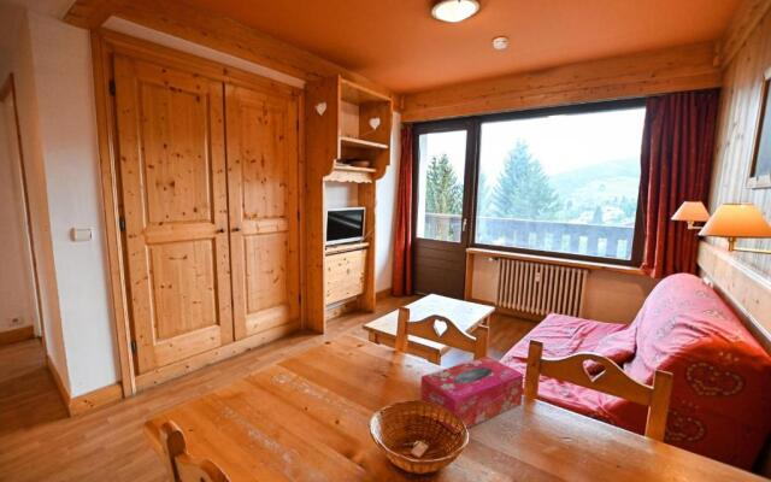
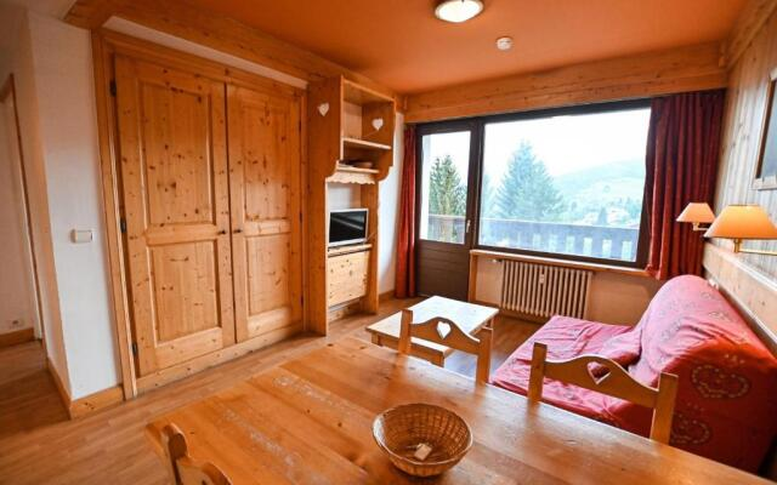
- tissue box (472, 389)
